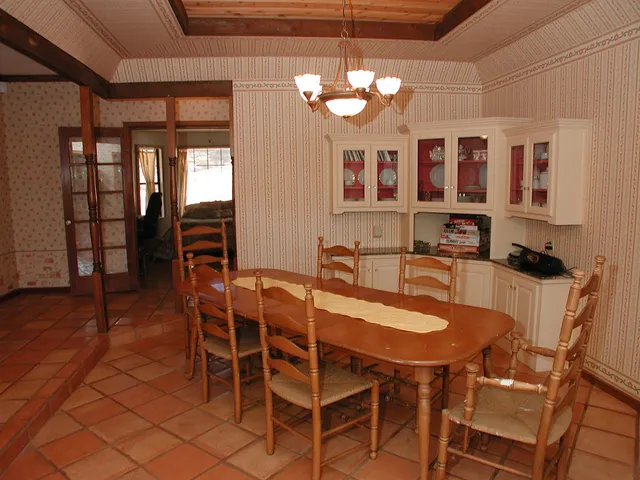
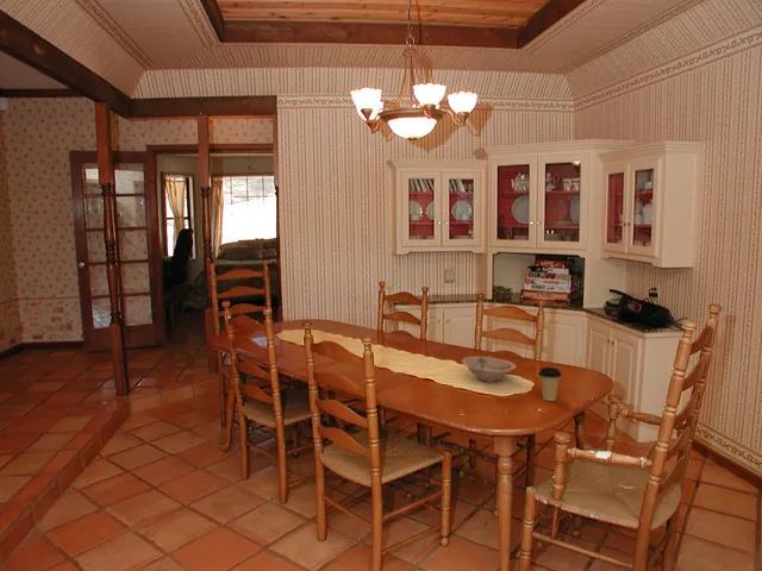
+ coffee cup (549, 383)
+ bowl (488, 370)
